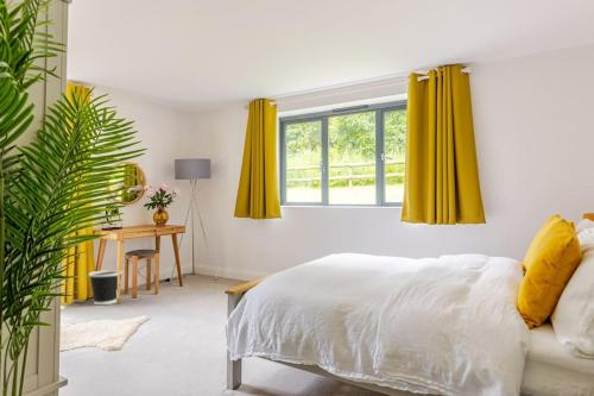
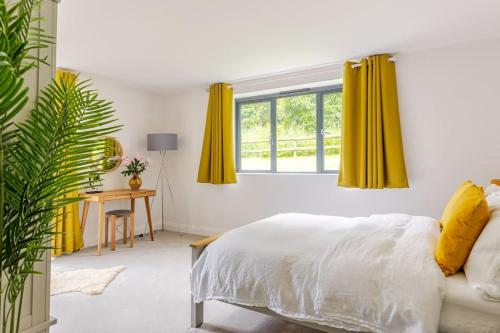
- wastebasket (105, 287)
